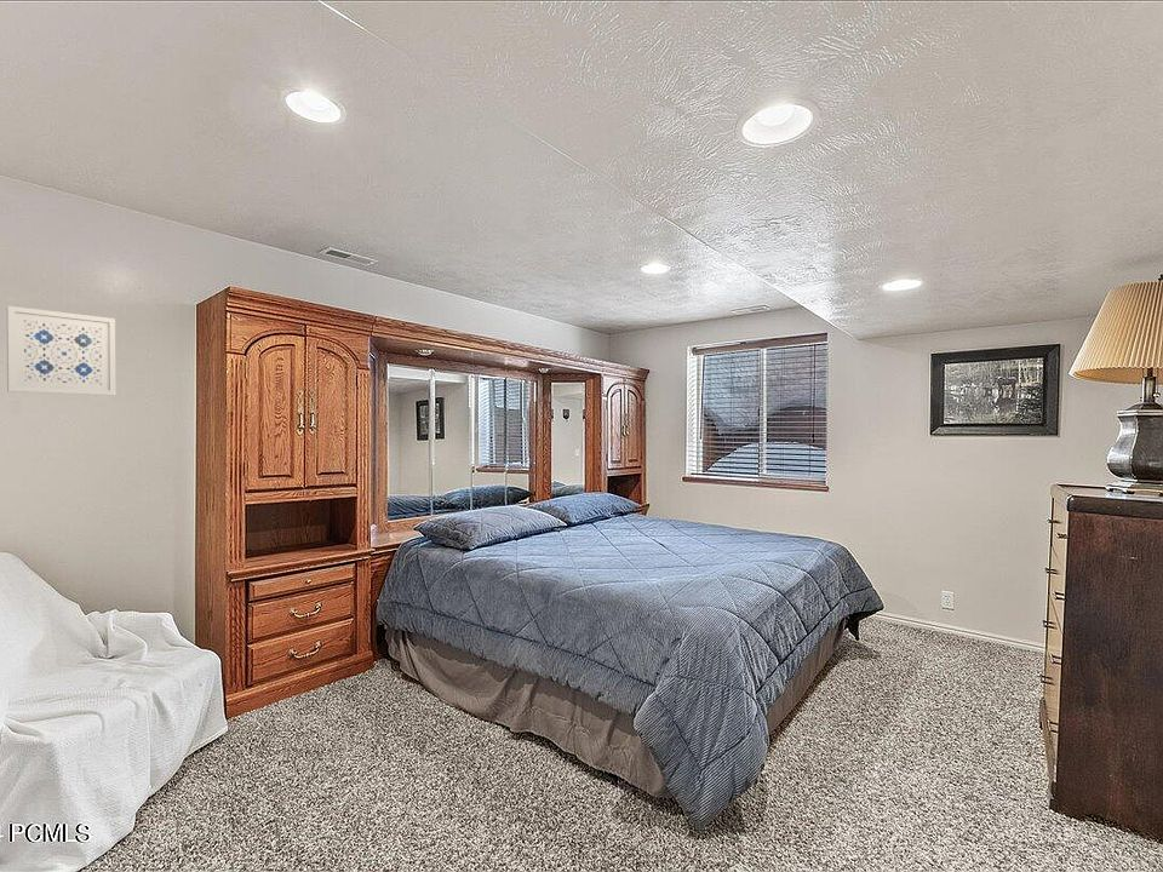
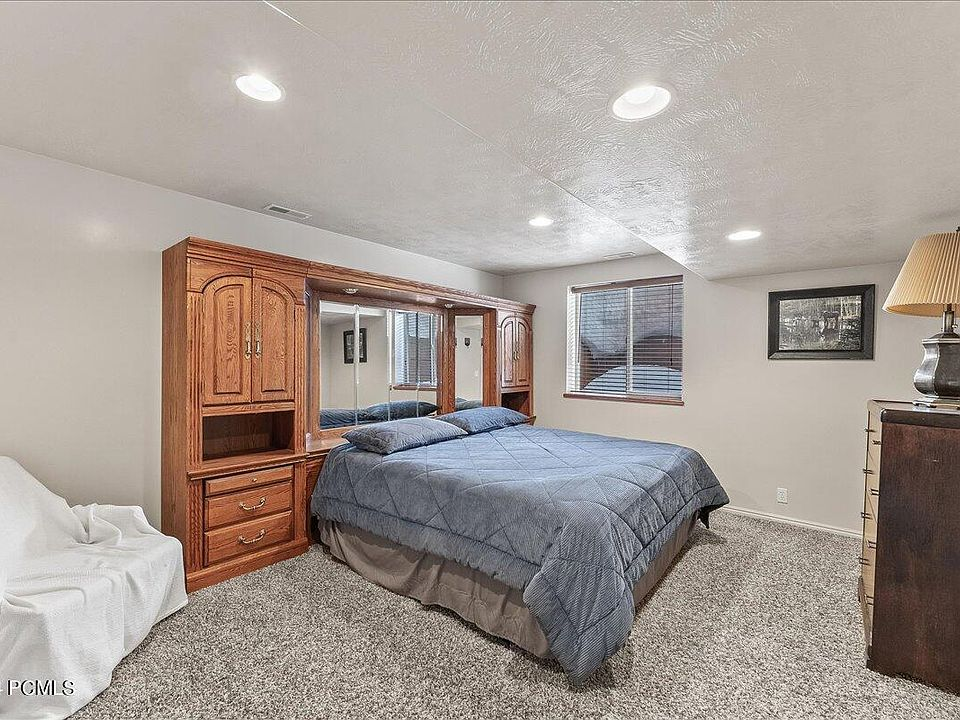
- wall art (63, 352)
